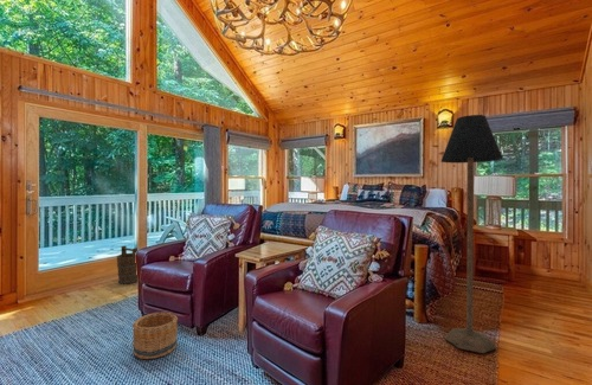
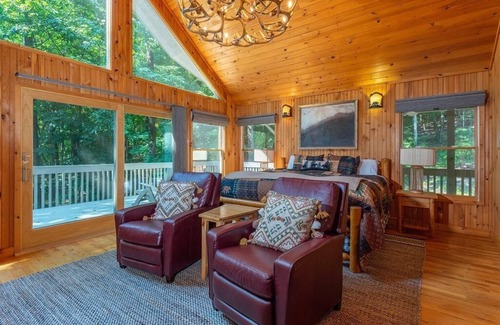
- bucket (129, 263)
- basket (155, 334)
- floor lamp (469, 229)
